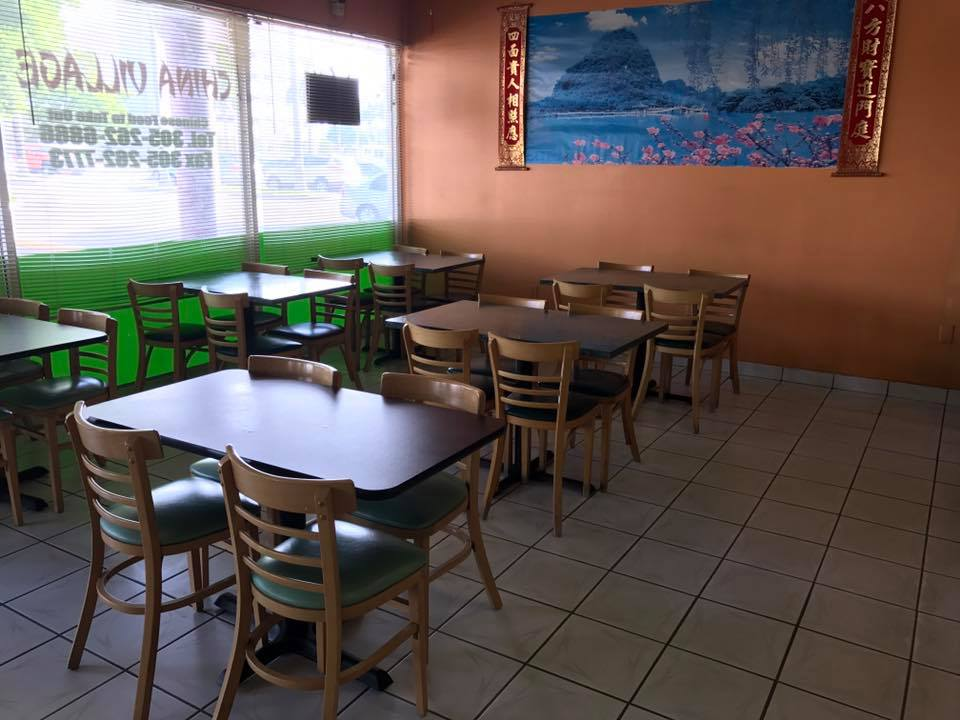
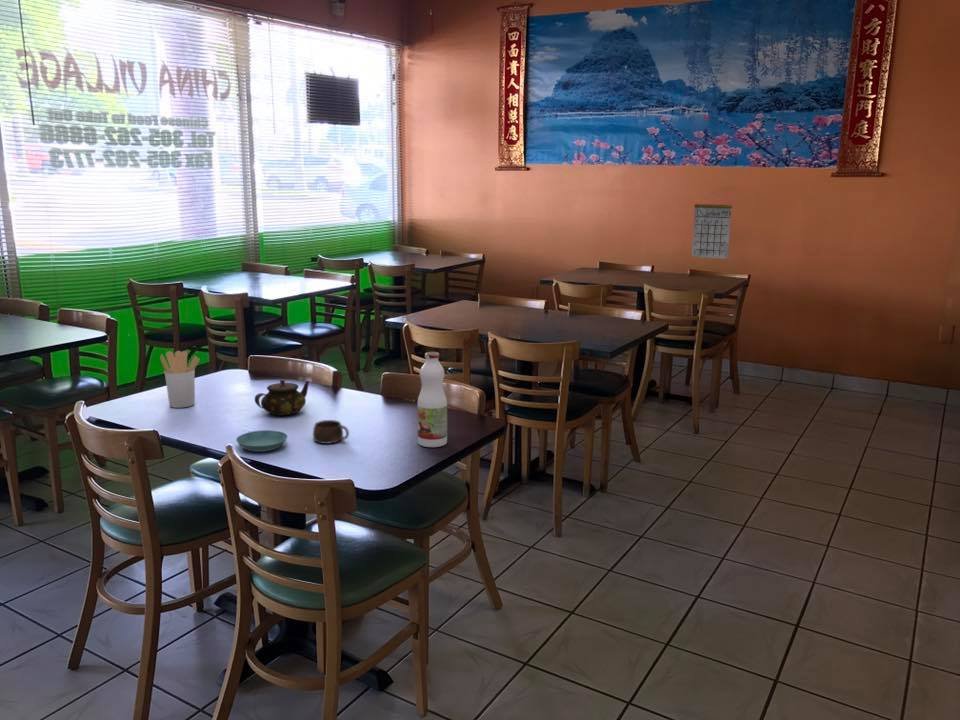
+ cup (331, 432)
+ saucer (262, 441)
+ utensil holder (179, 377)
+ juice bottle (432, 398)
+ teapot (283, 395)
+ calendar (711, 225)
